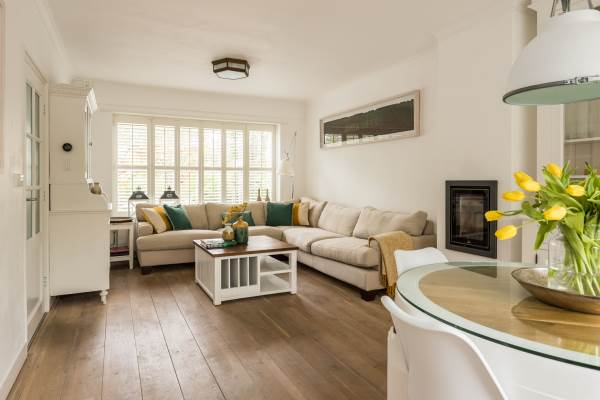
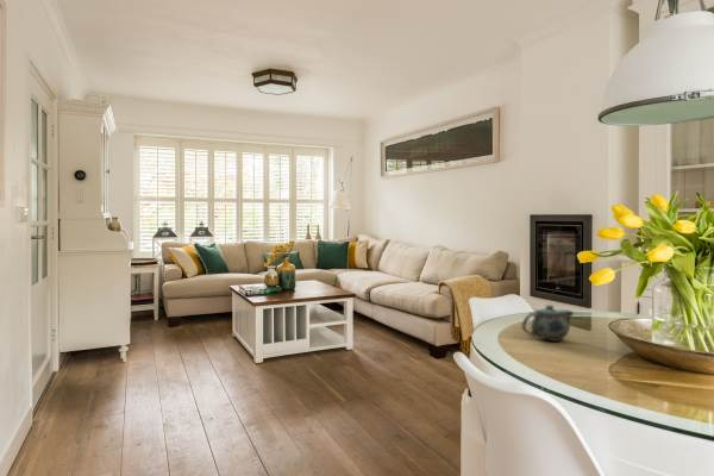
+ chinaware (547, 321)
